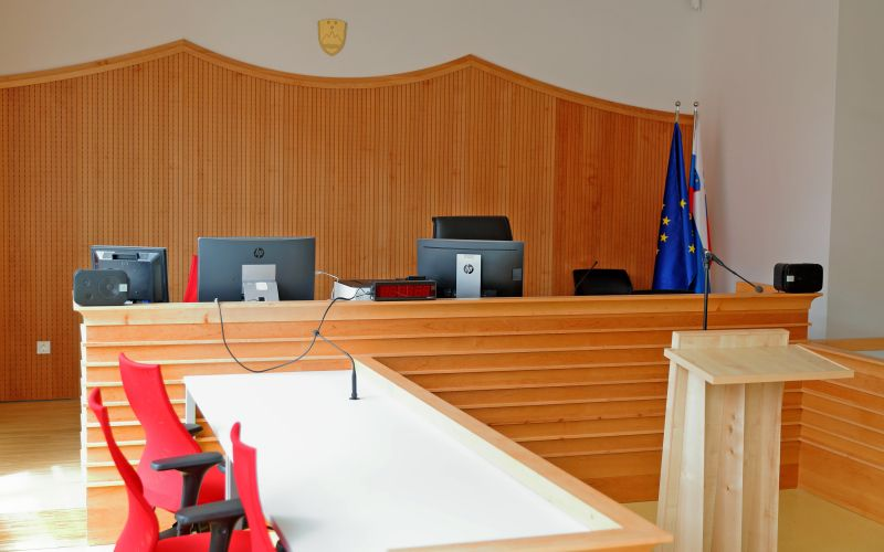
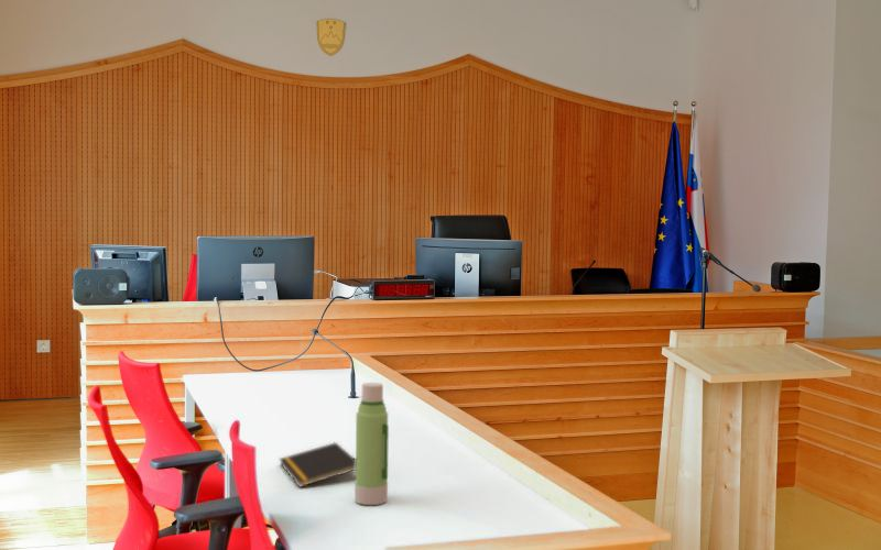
+ notepad (318, 463)
+ water bottle (372, 442)
